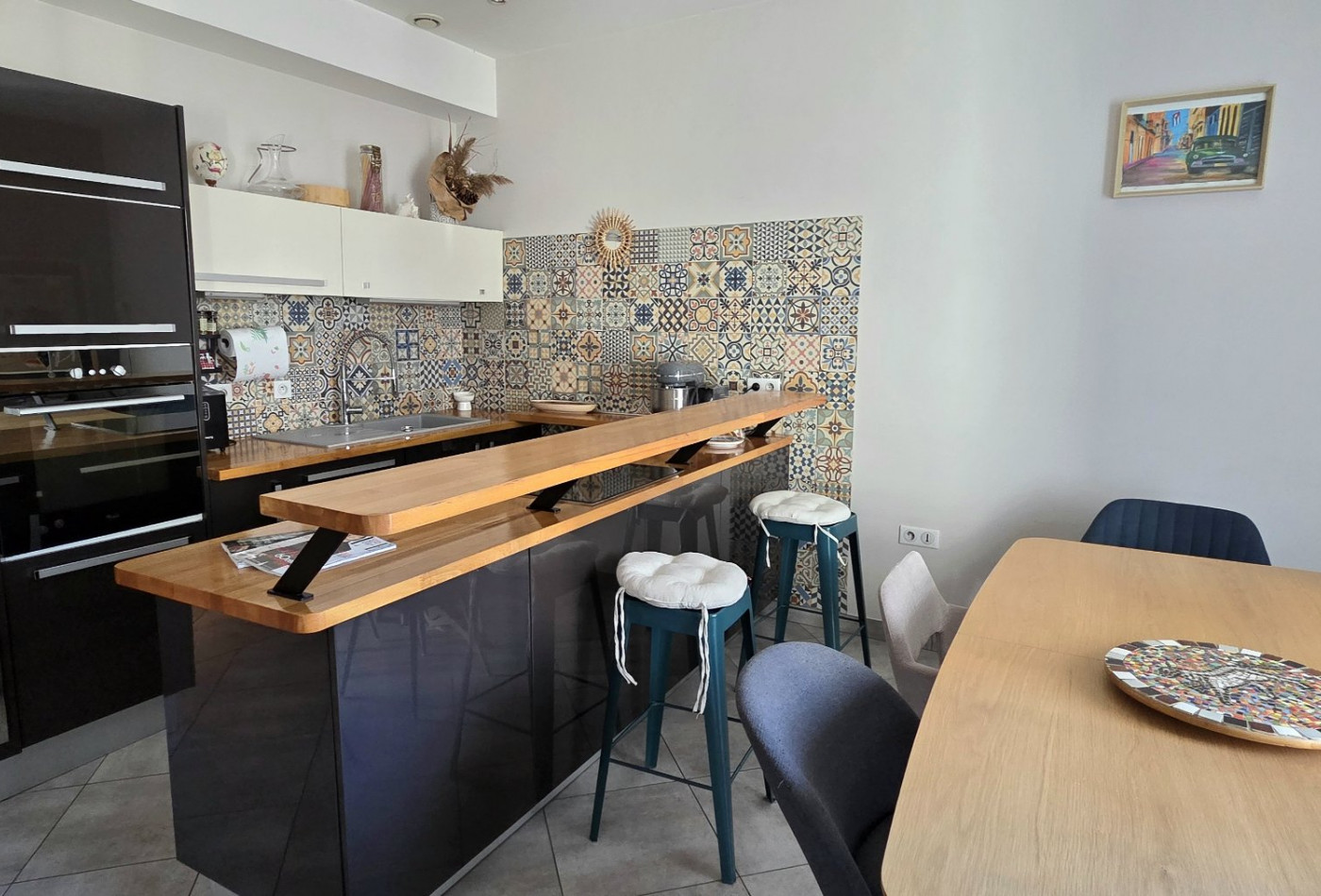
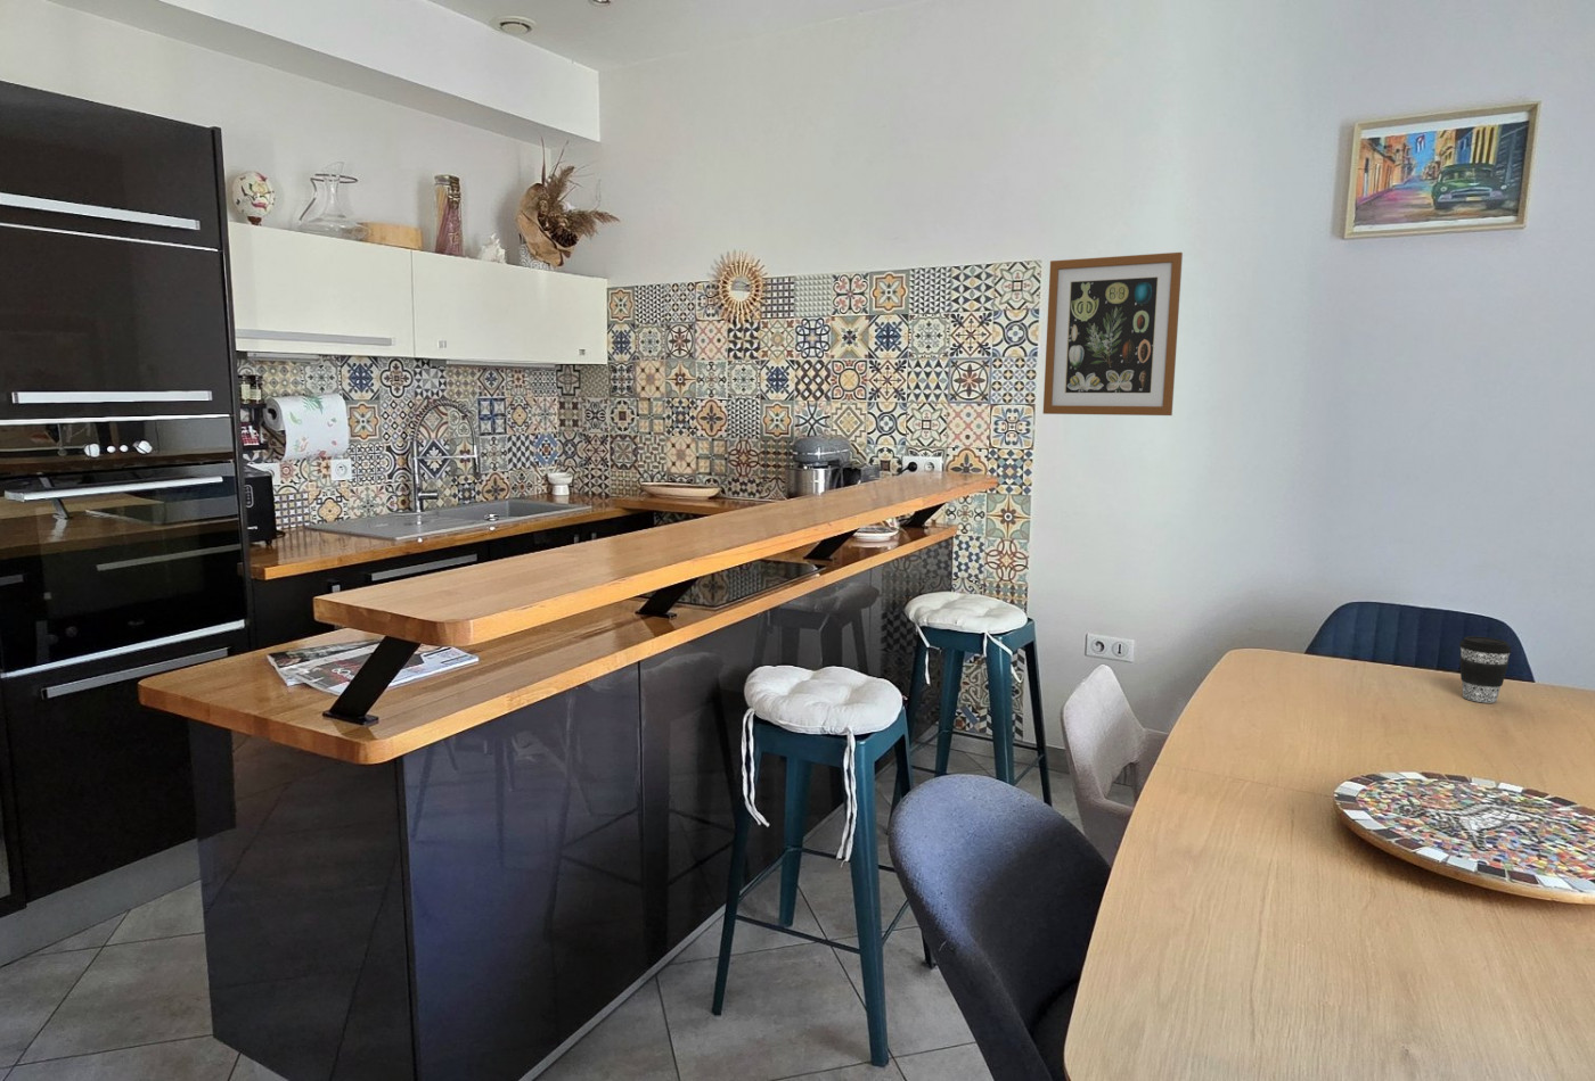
+ coffee cup (1483, 670)
+ wall art (1110, 335)
